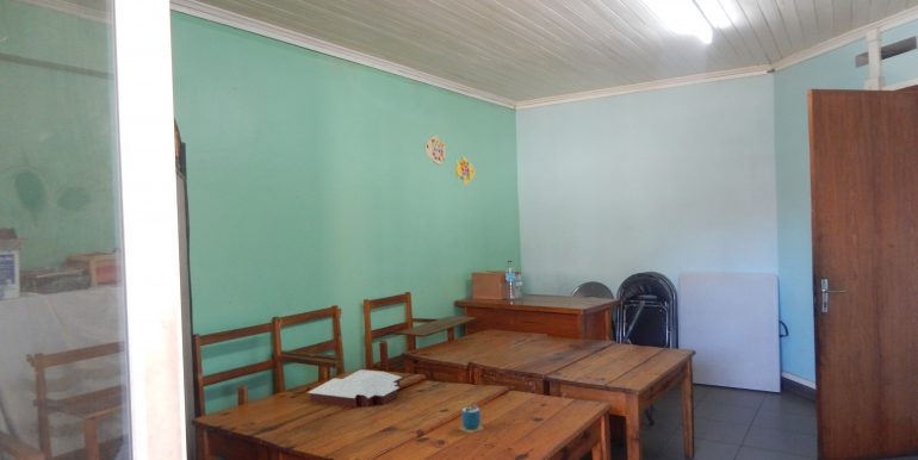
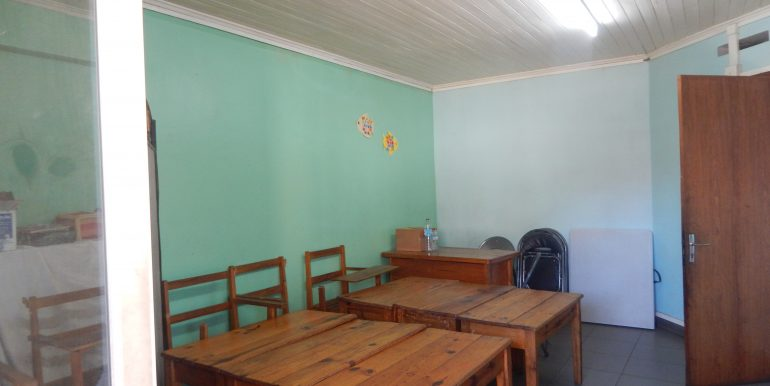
- books (364, 384)
- cup (470, 411)
